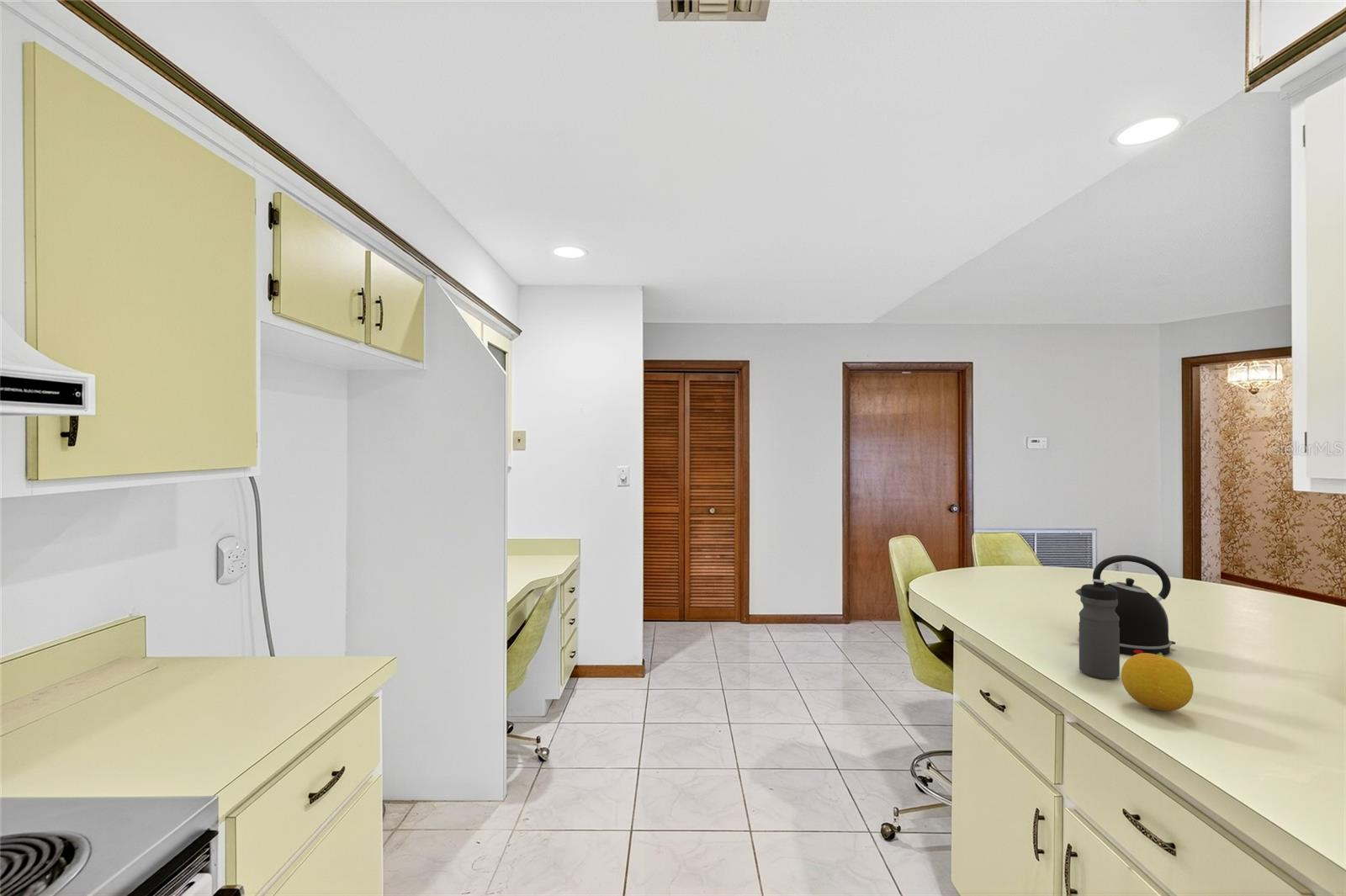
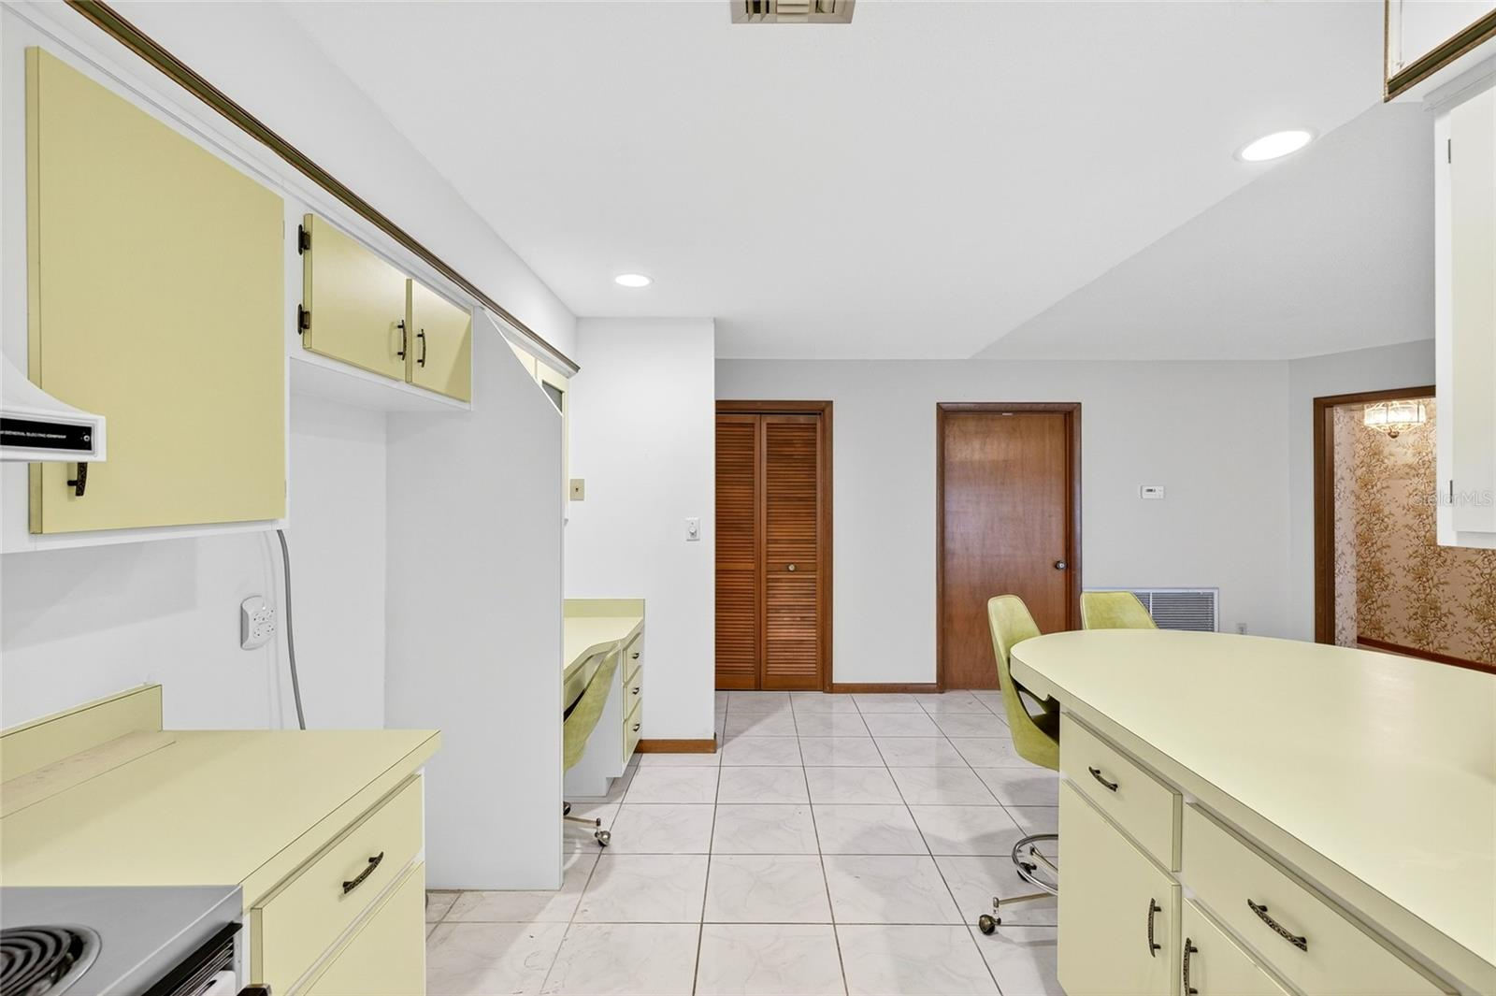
- kettle (1124, 599)
- fruit (1156, 681)
- water bottle (1099, 626)
